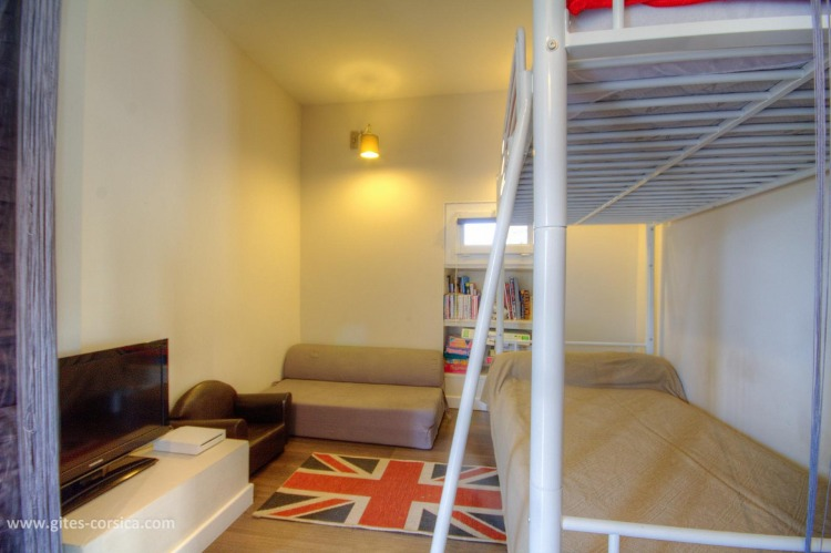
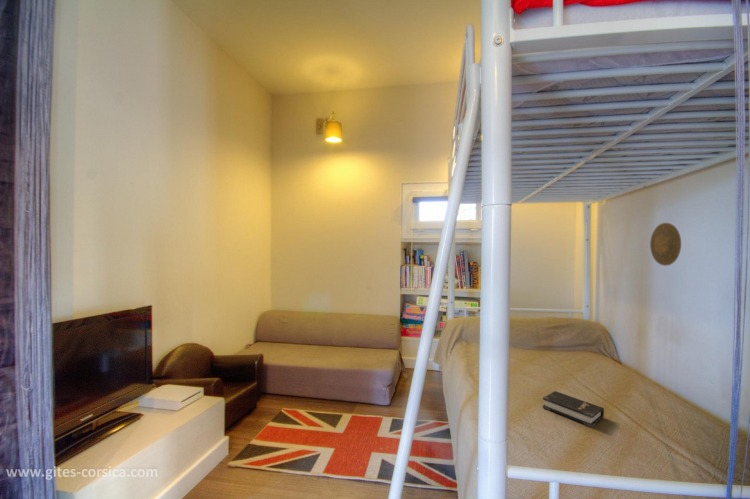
+ hardback book (572, 407)
+ decorative plate (662, 244)
